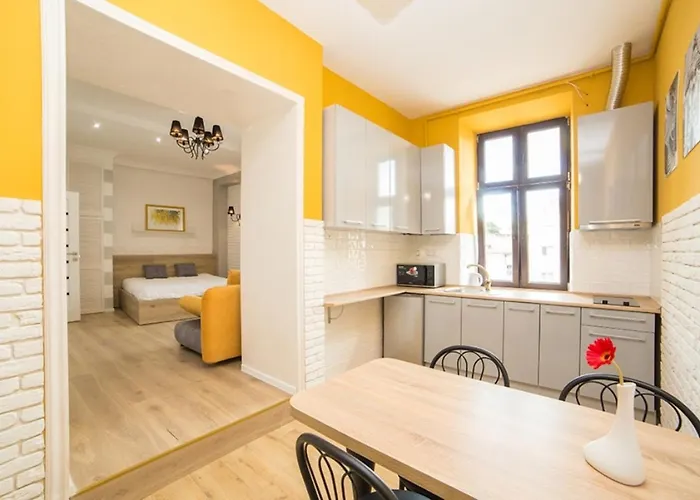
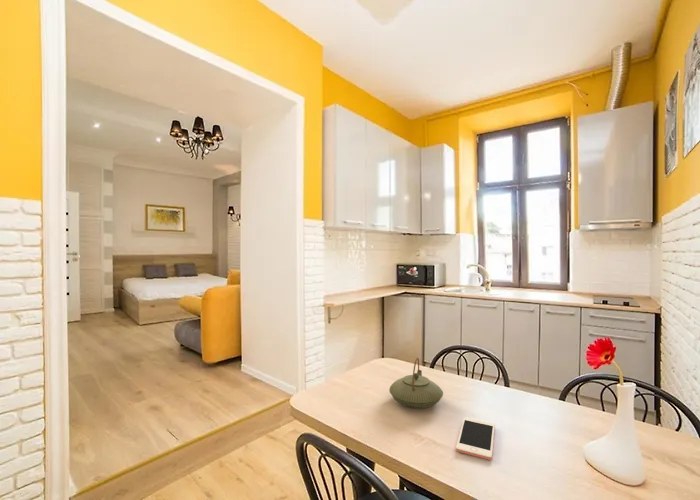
+ cell phone (476, 436)
+ teapot (416, 378)
